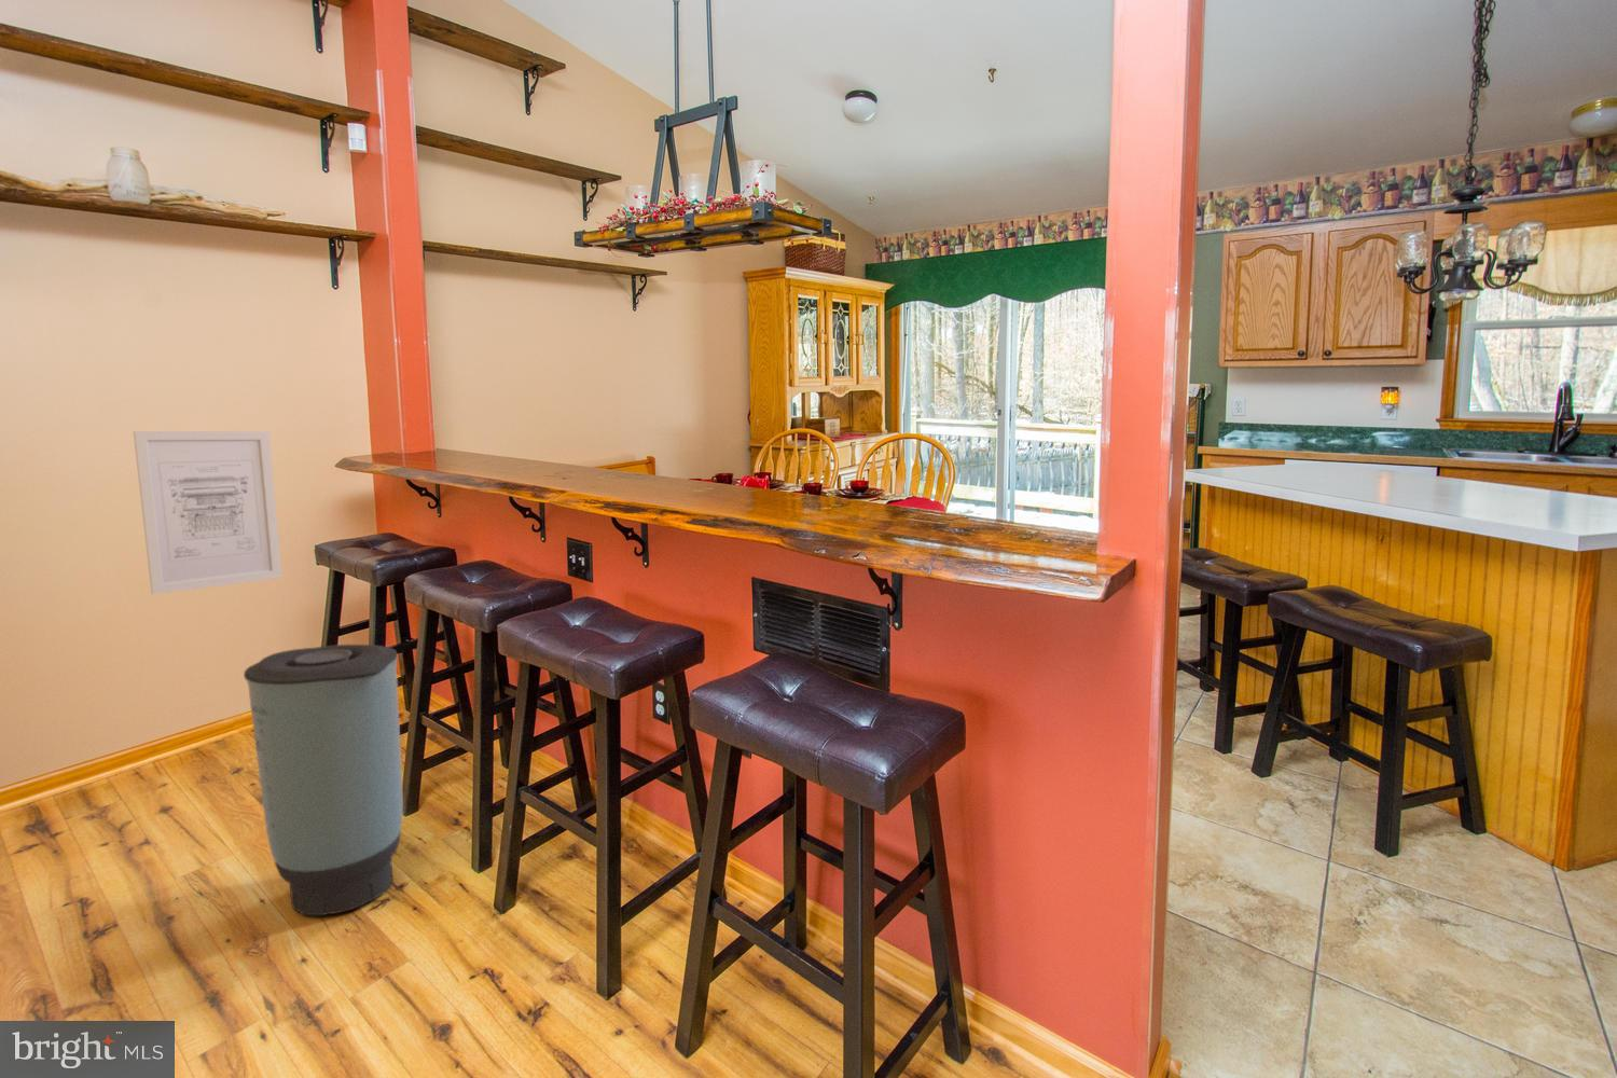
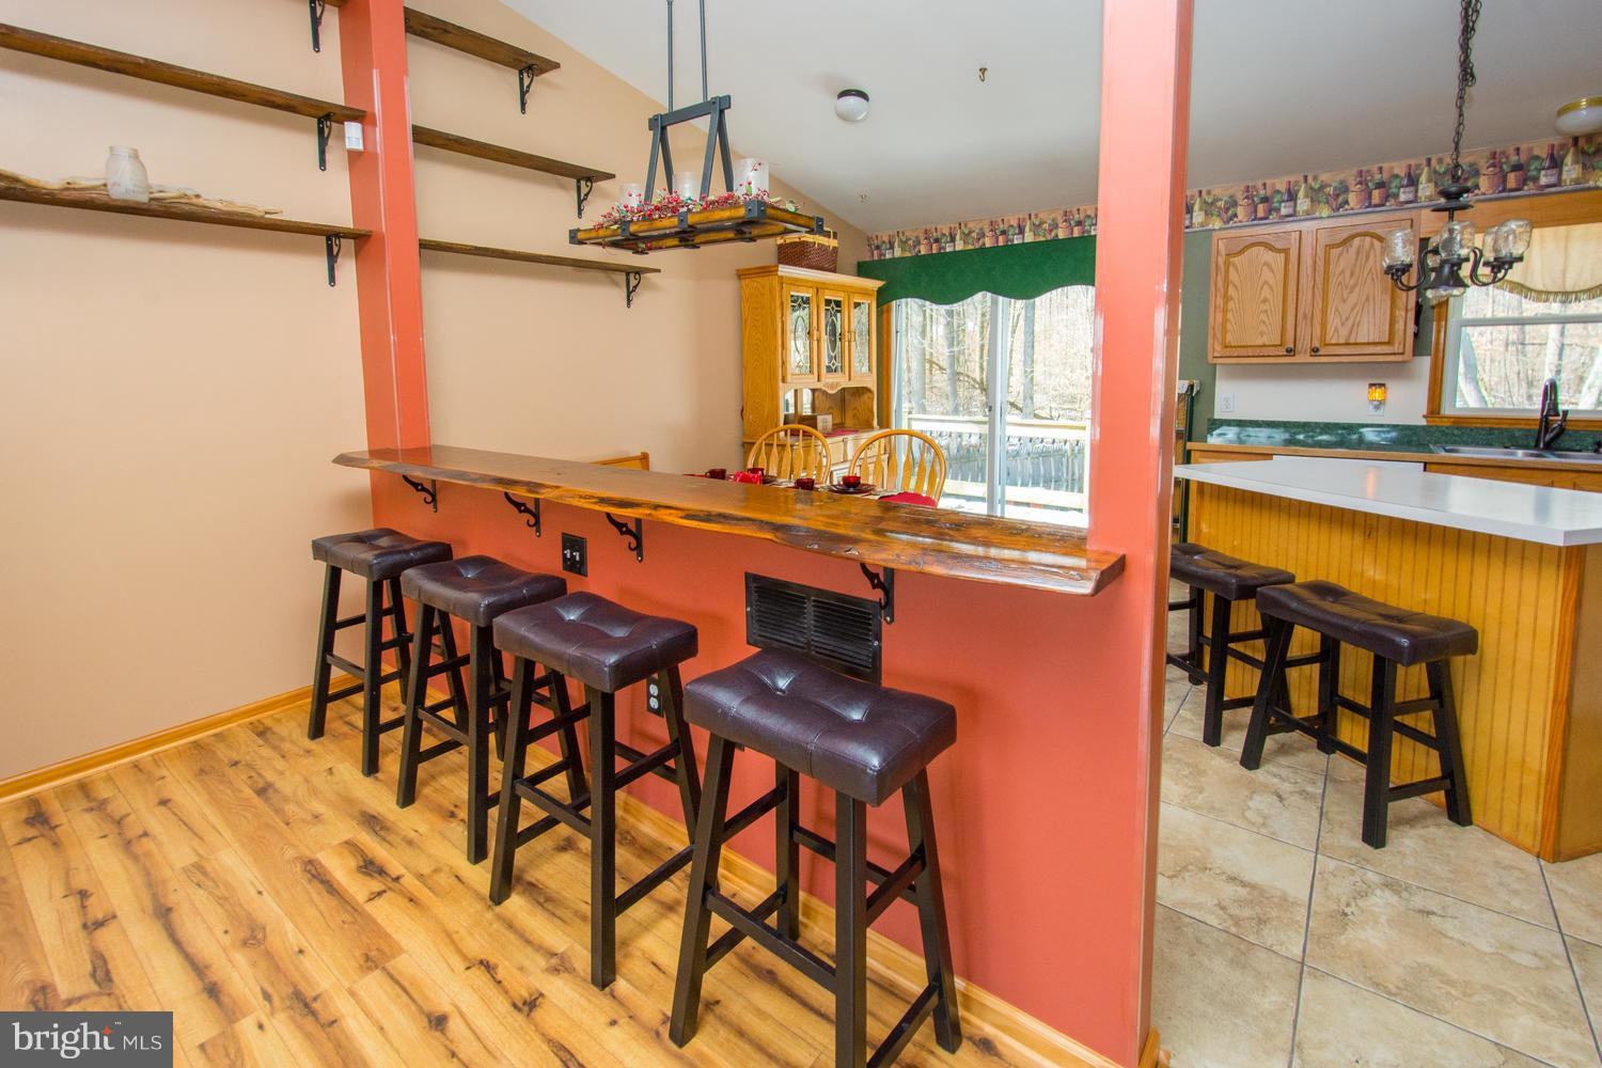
- wall art (213, 509)
- trash can (326, 772)
